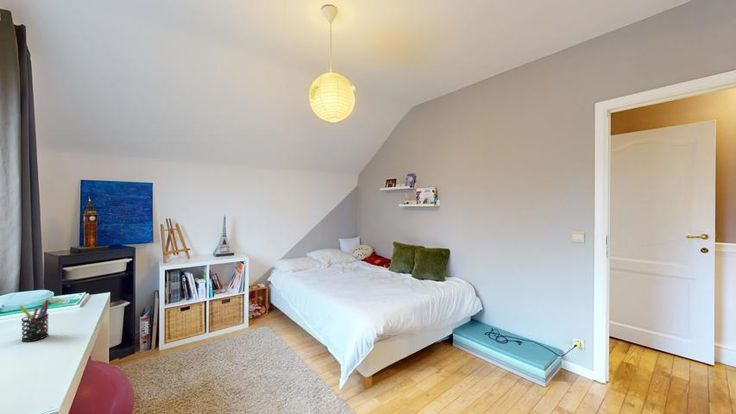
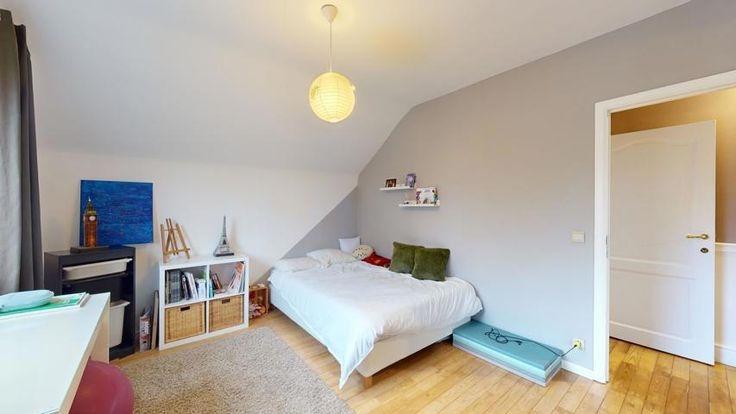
- pen holder (38, 318)
